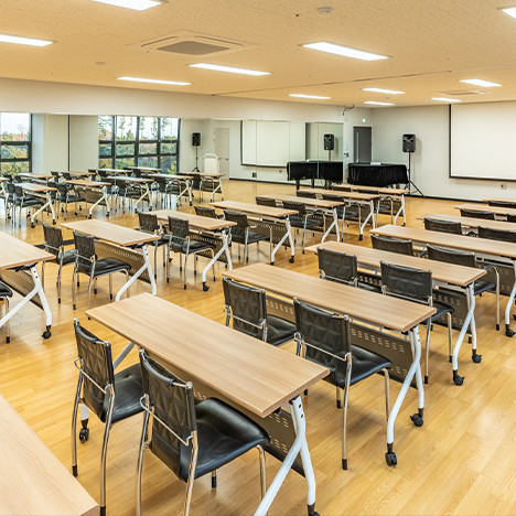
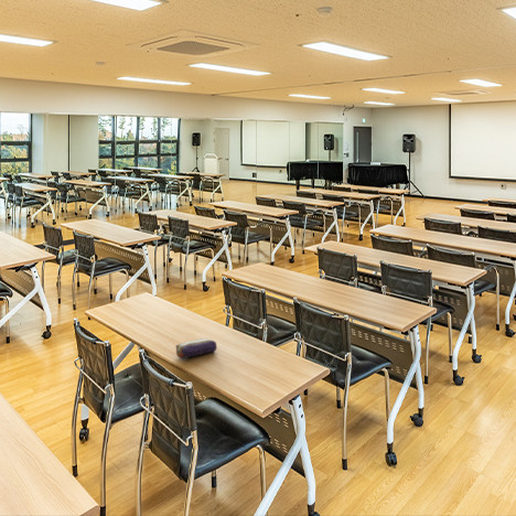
+ pencil case (196, 347)
